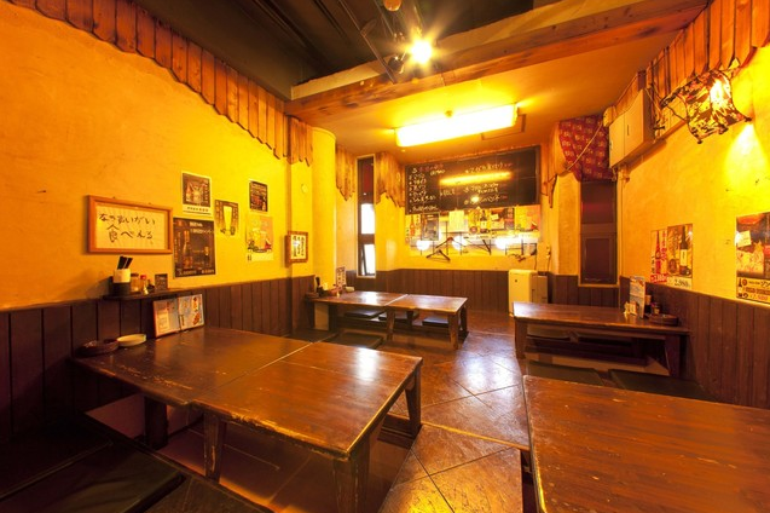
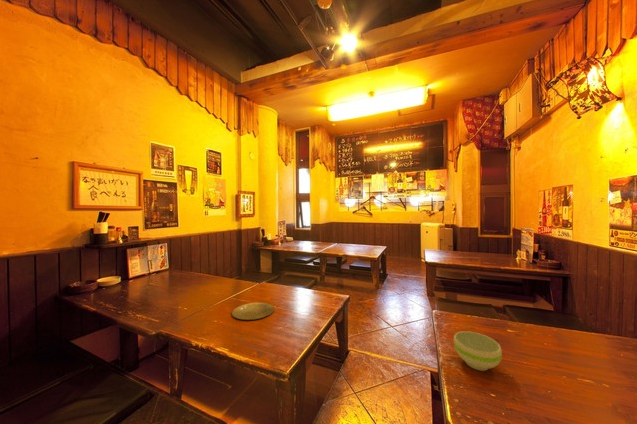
+ plate (253, 310)
+ bowl (476, 352)
